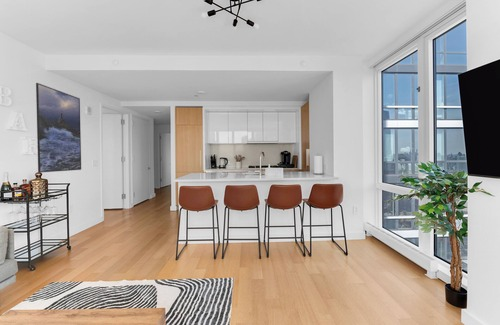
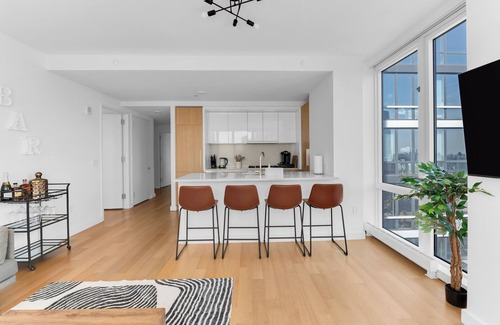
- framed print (61, 131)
